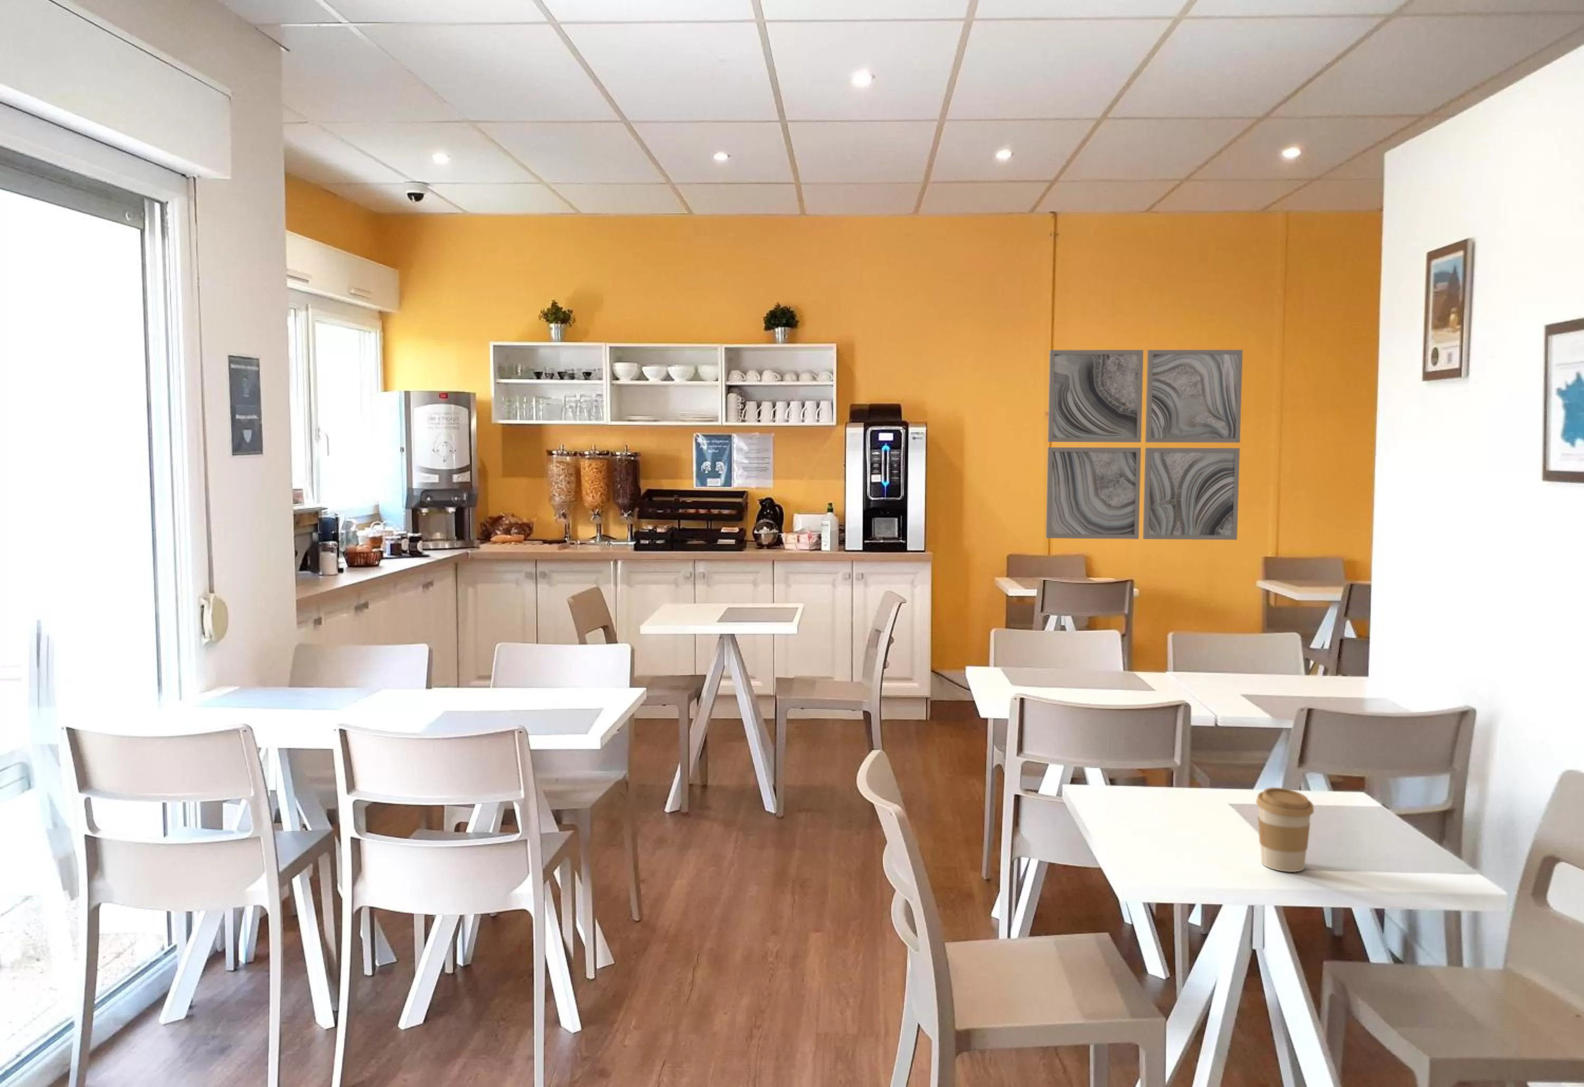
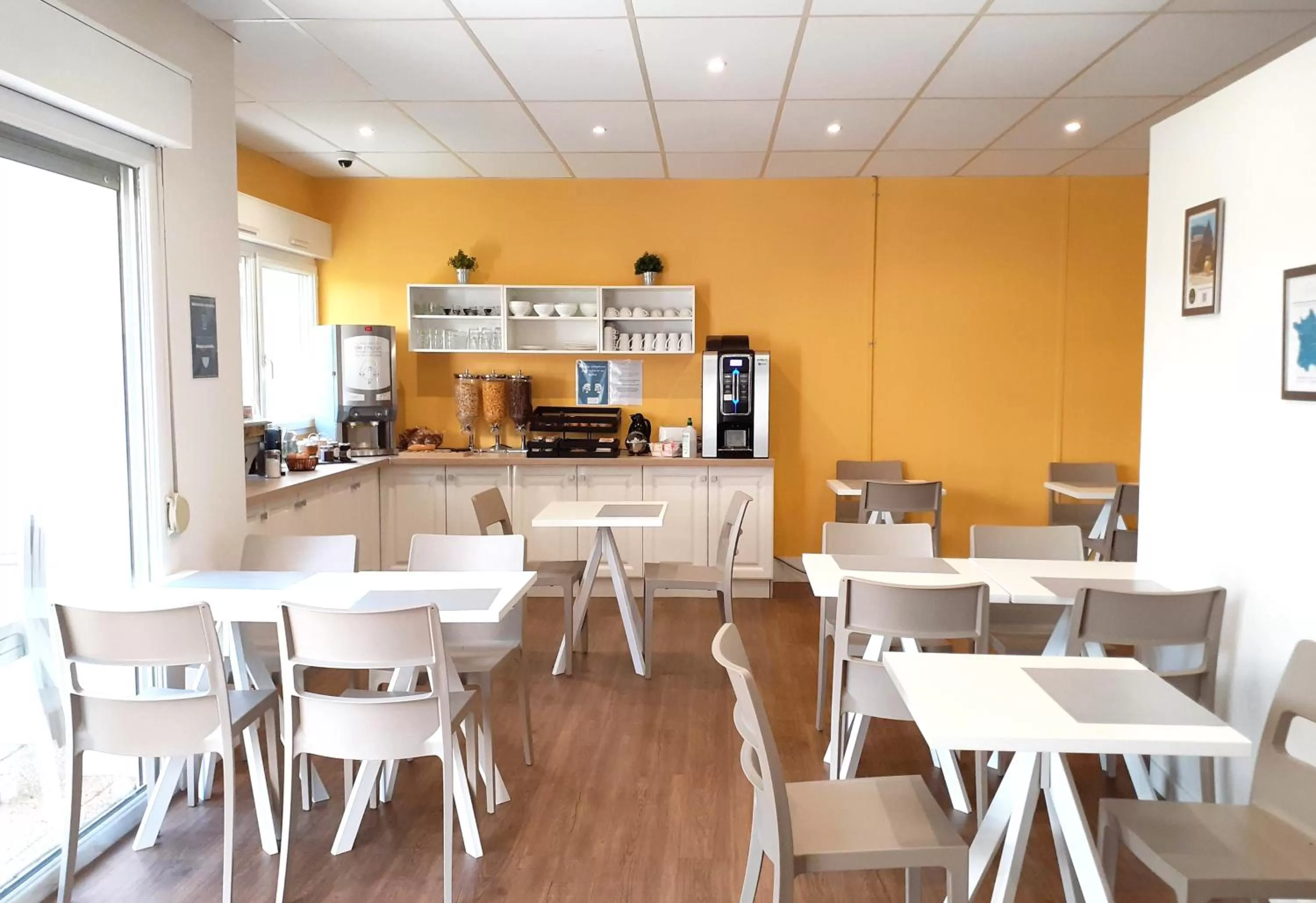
- wall art (1141, 448)
- coffee cup (1283, 828)
